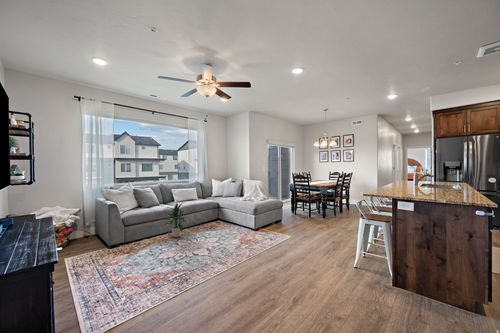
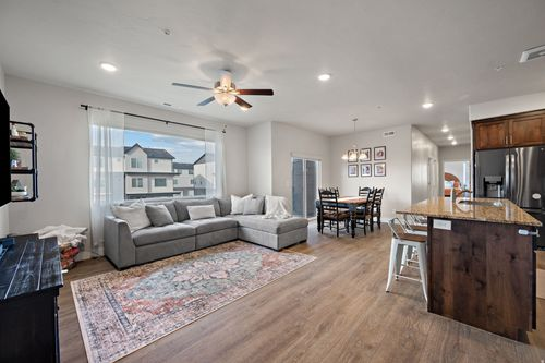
- indoor plant (175, 219)
